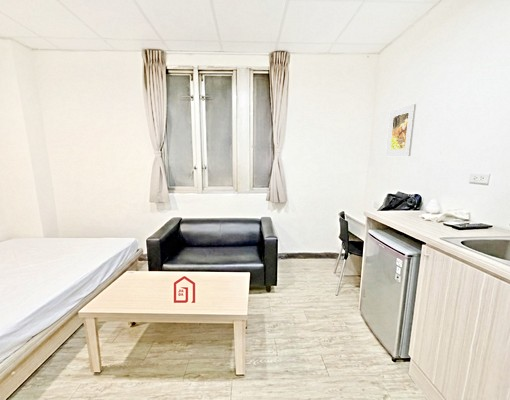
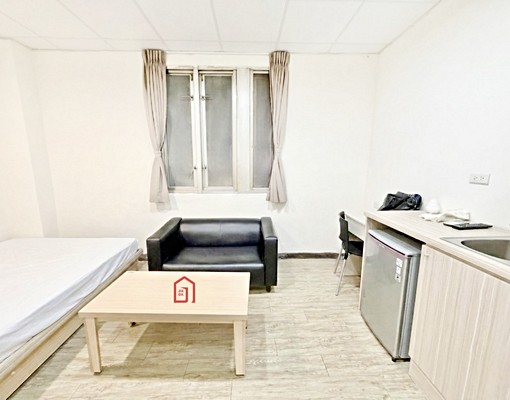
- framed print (399, 132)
